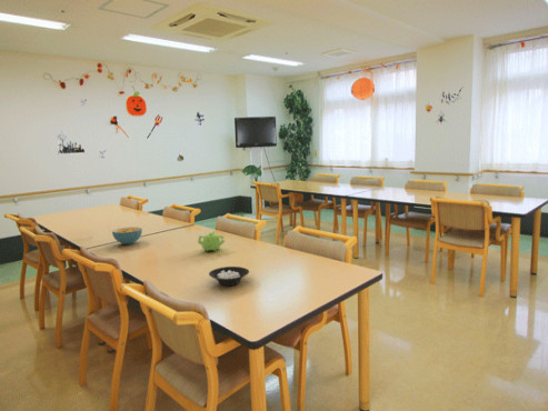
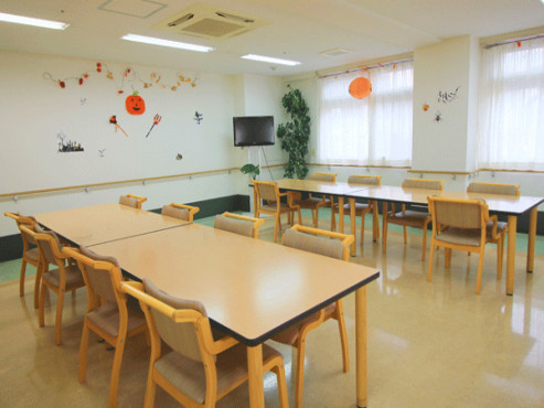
- cereal bowl (128, 237)
- cereal bowl (229, 277)
- teapot (211, 241)
